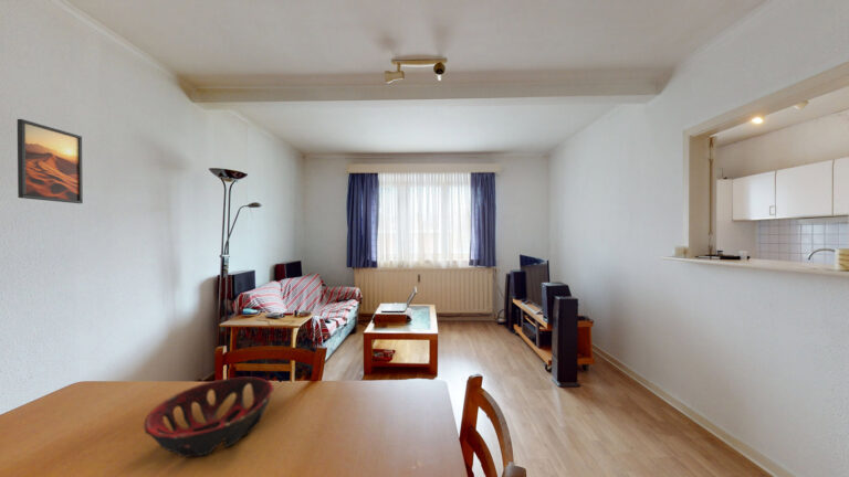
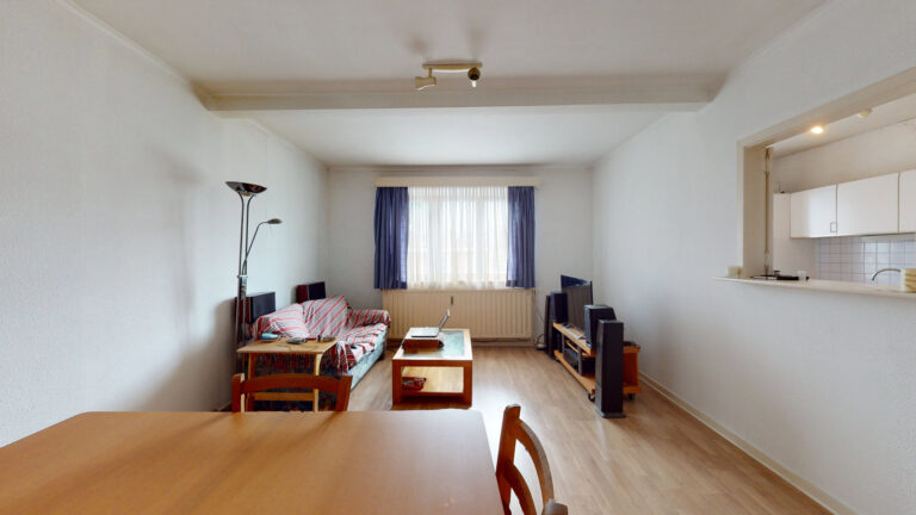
- decorative bowl (214, 416)
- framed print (52, 165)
